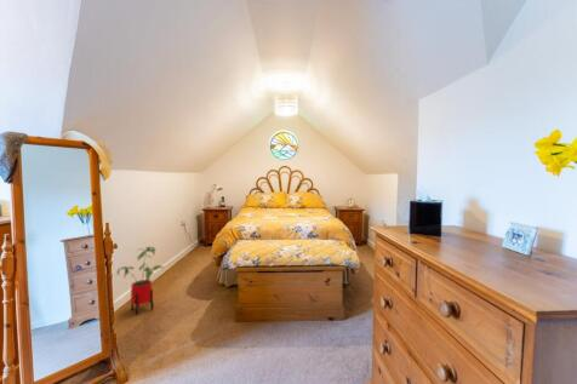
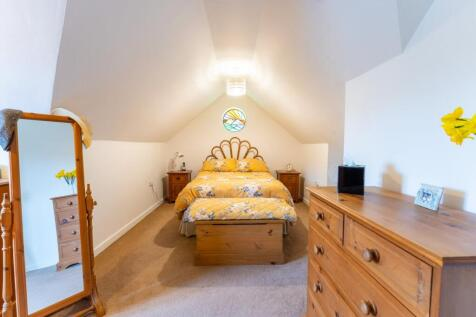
- house plant (142, 279)
